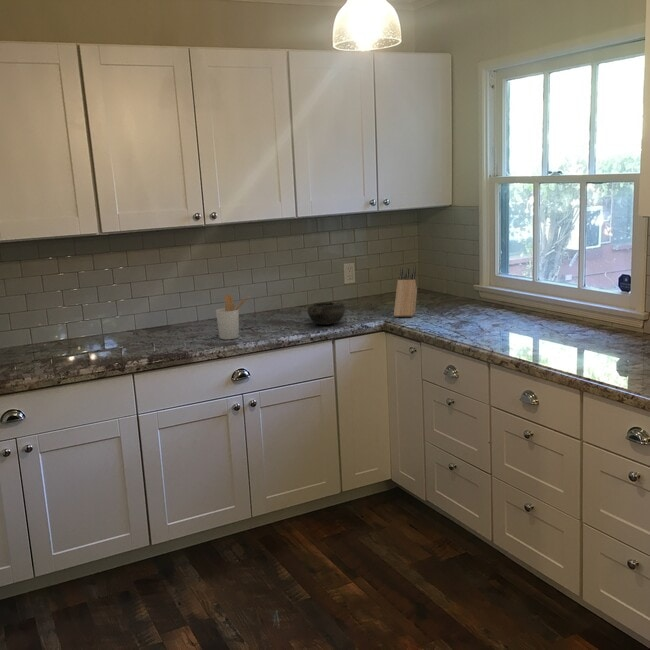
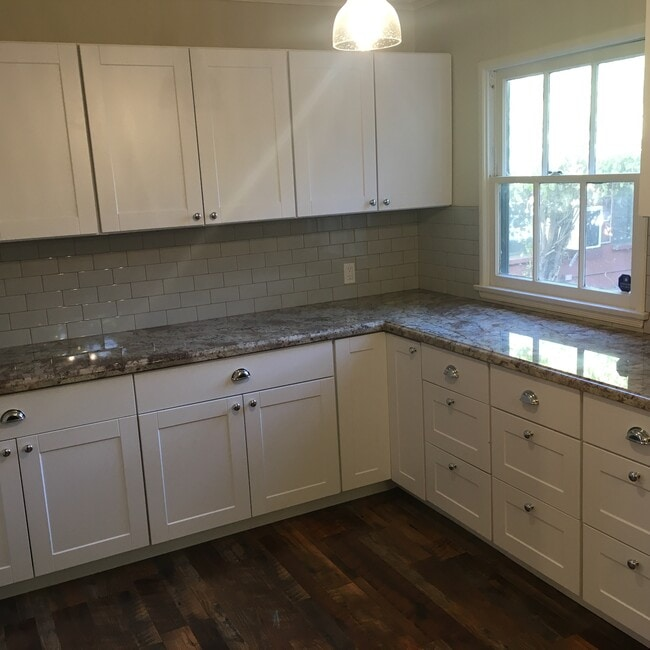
- knife block (405, 291)
- utensil holder (233, 316)
- bowl (323, 313)
